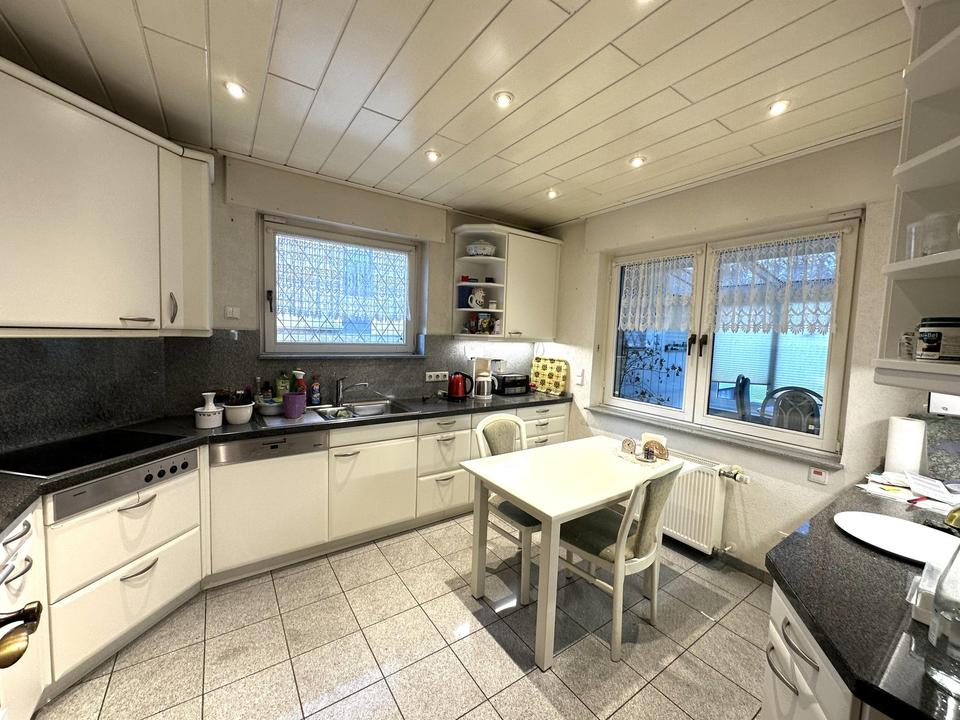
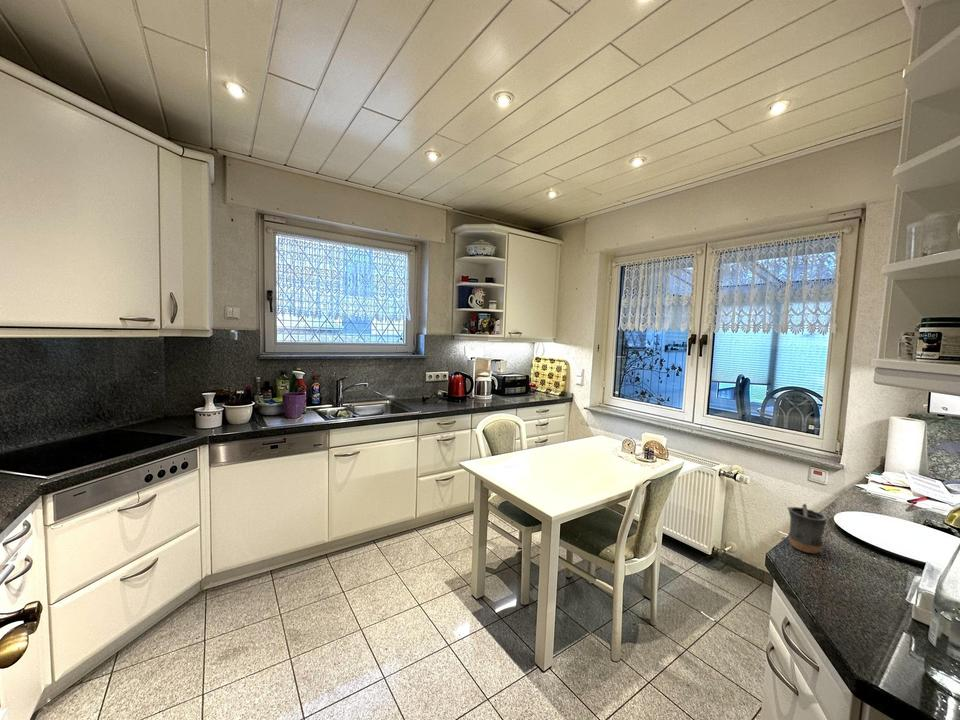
+ mug (808, 527)
